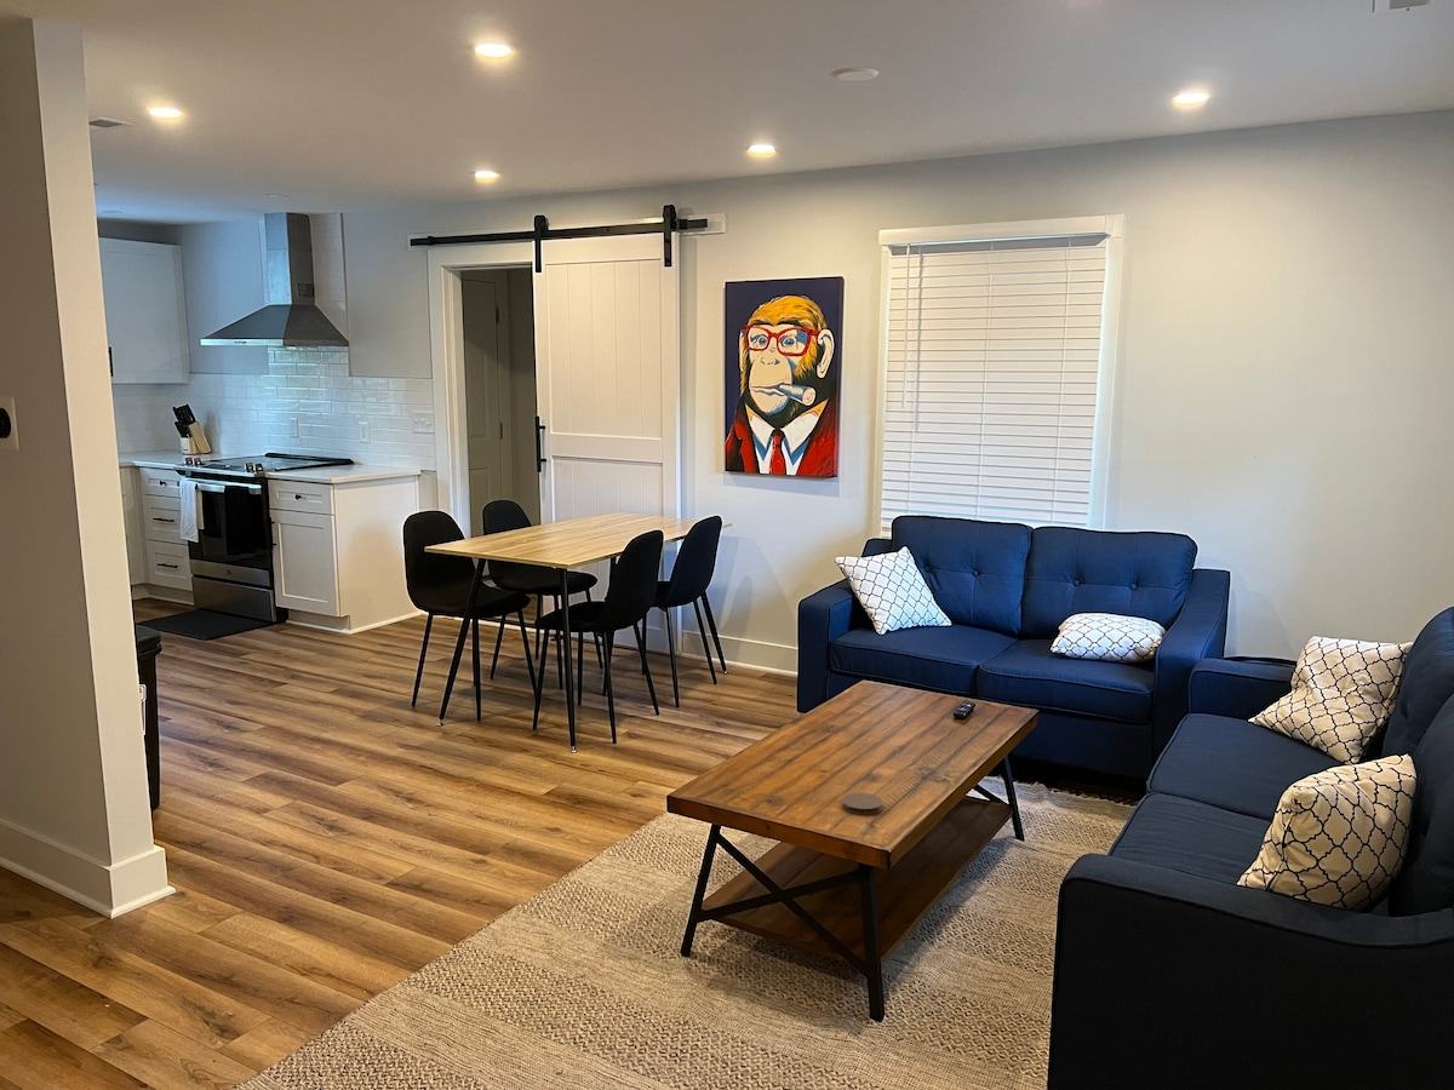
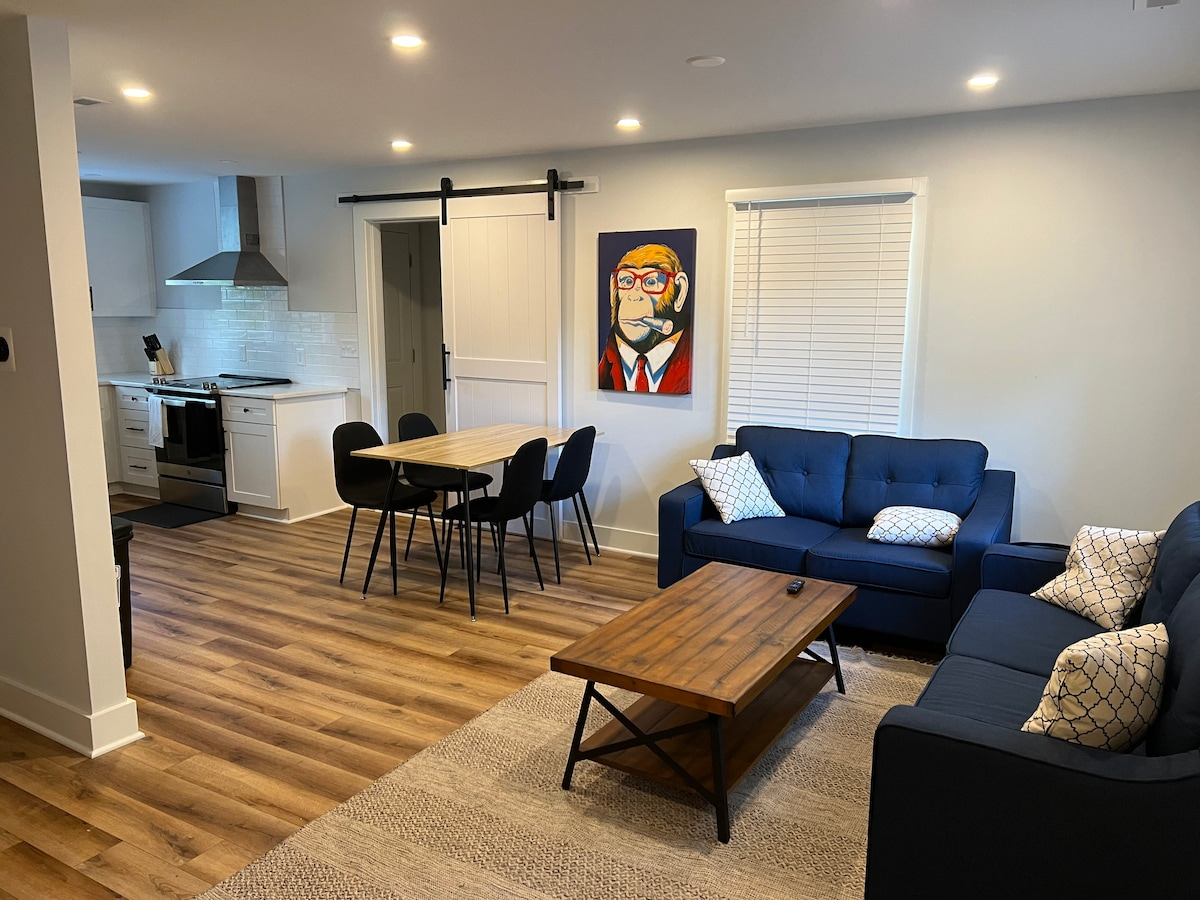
- coaster (861, 803)
